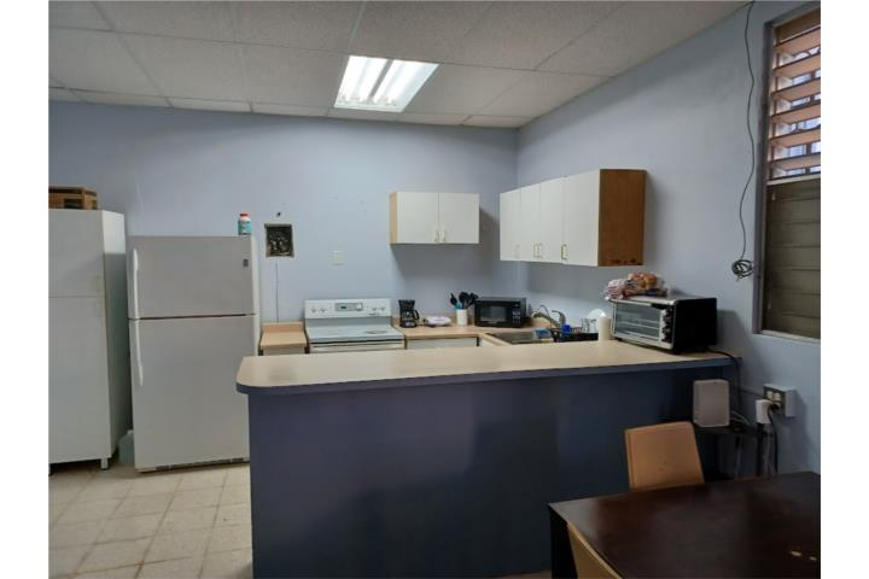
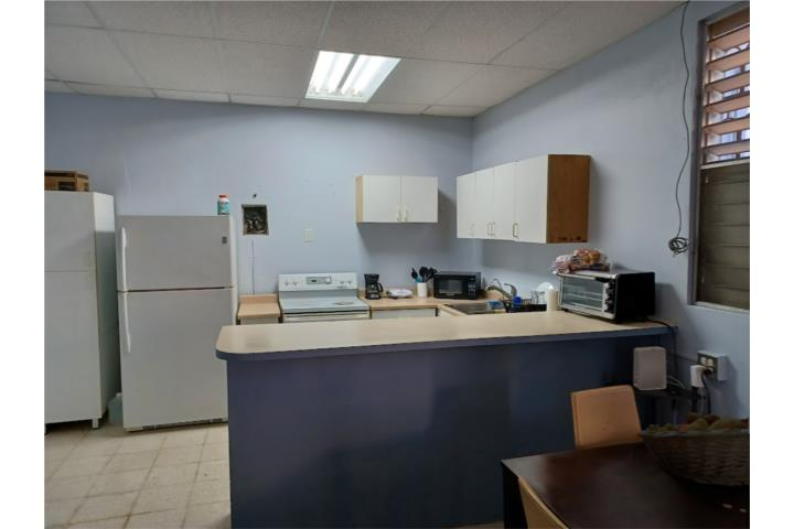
+ fruit basket (717, 439)
